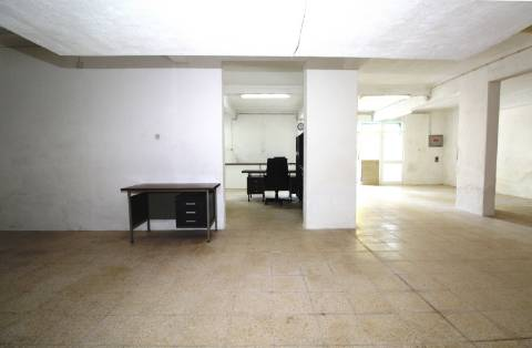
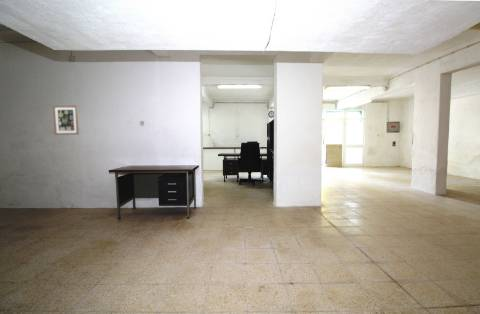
+ wall art (65, 120)
